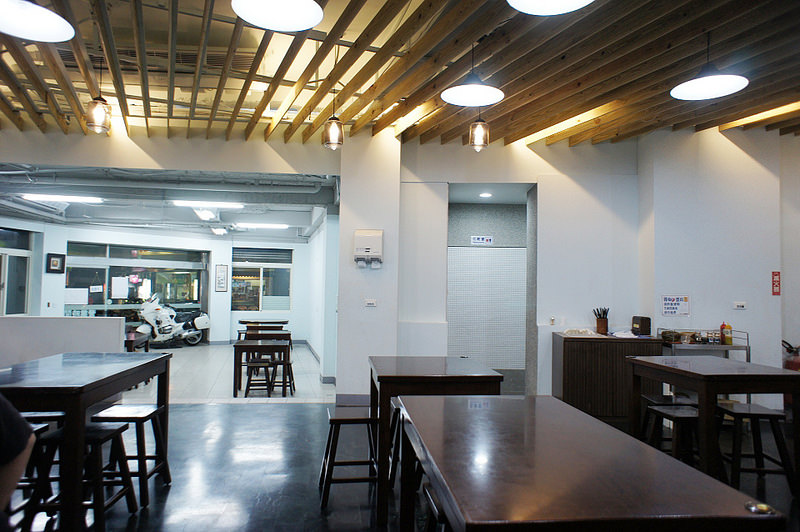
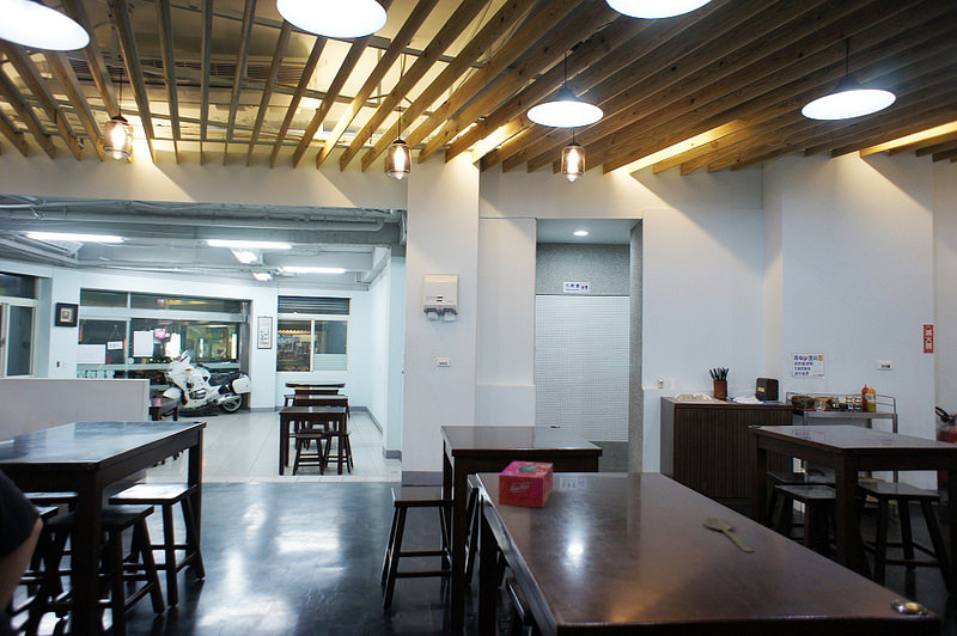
+ wooden spoon (729, 533)
+ tissue box (526, 482)
